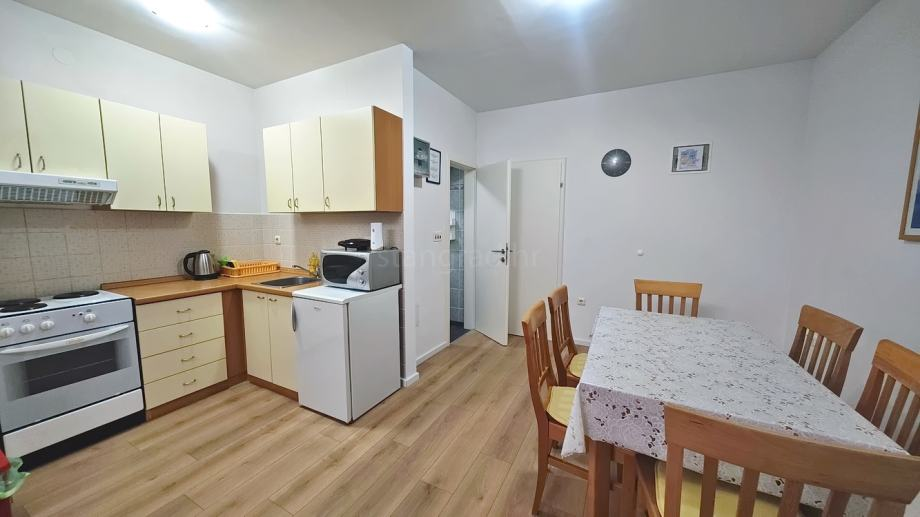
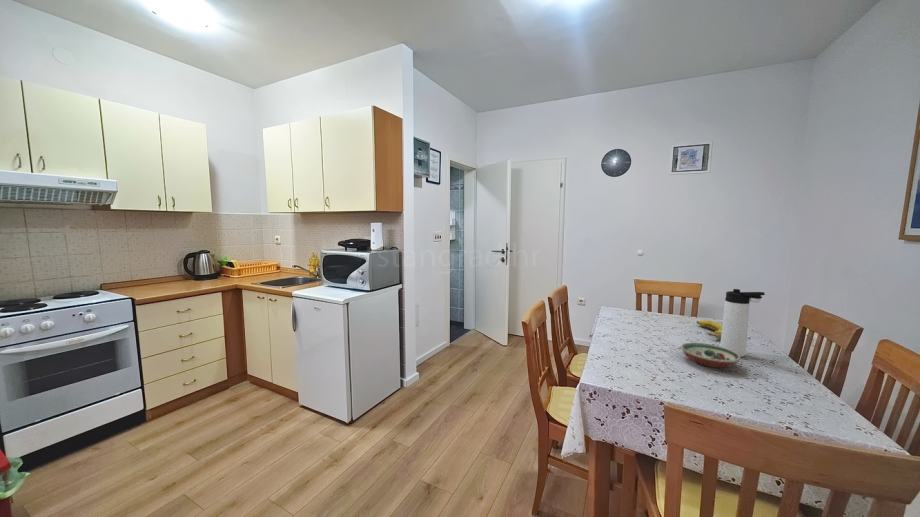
+ banana (711, 329)
+ thermos bottle (741, 323)
+ decorative bowl (709, 356)
